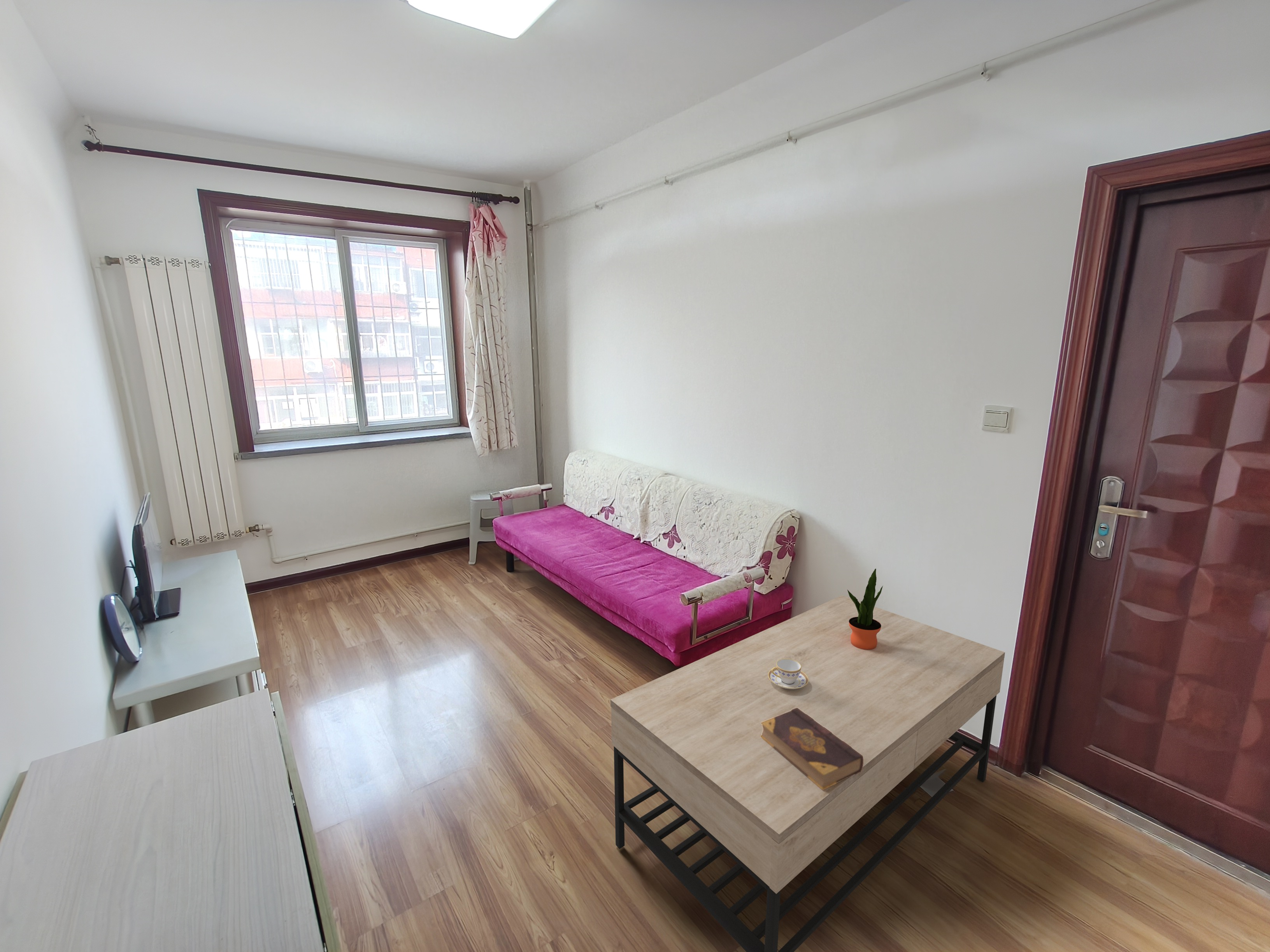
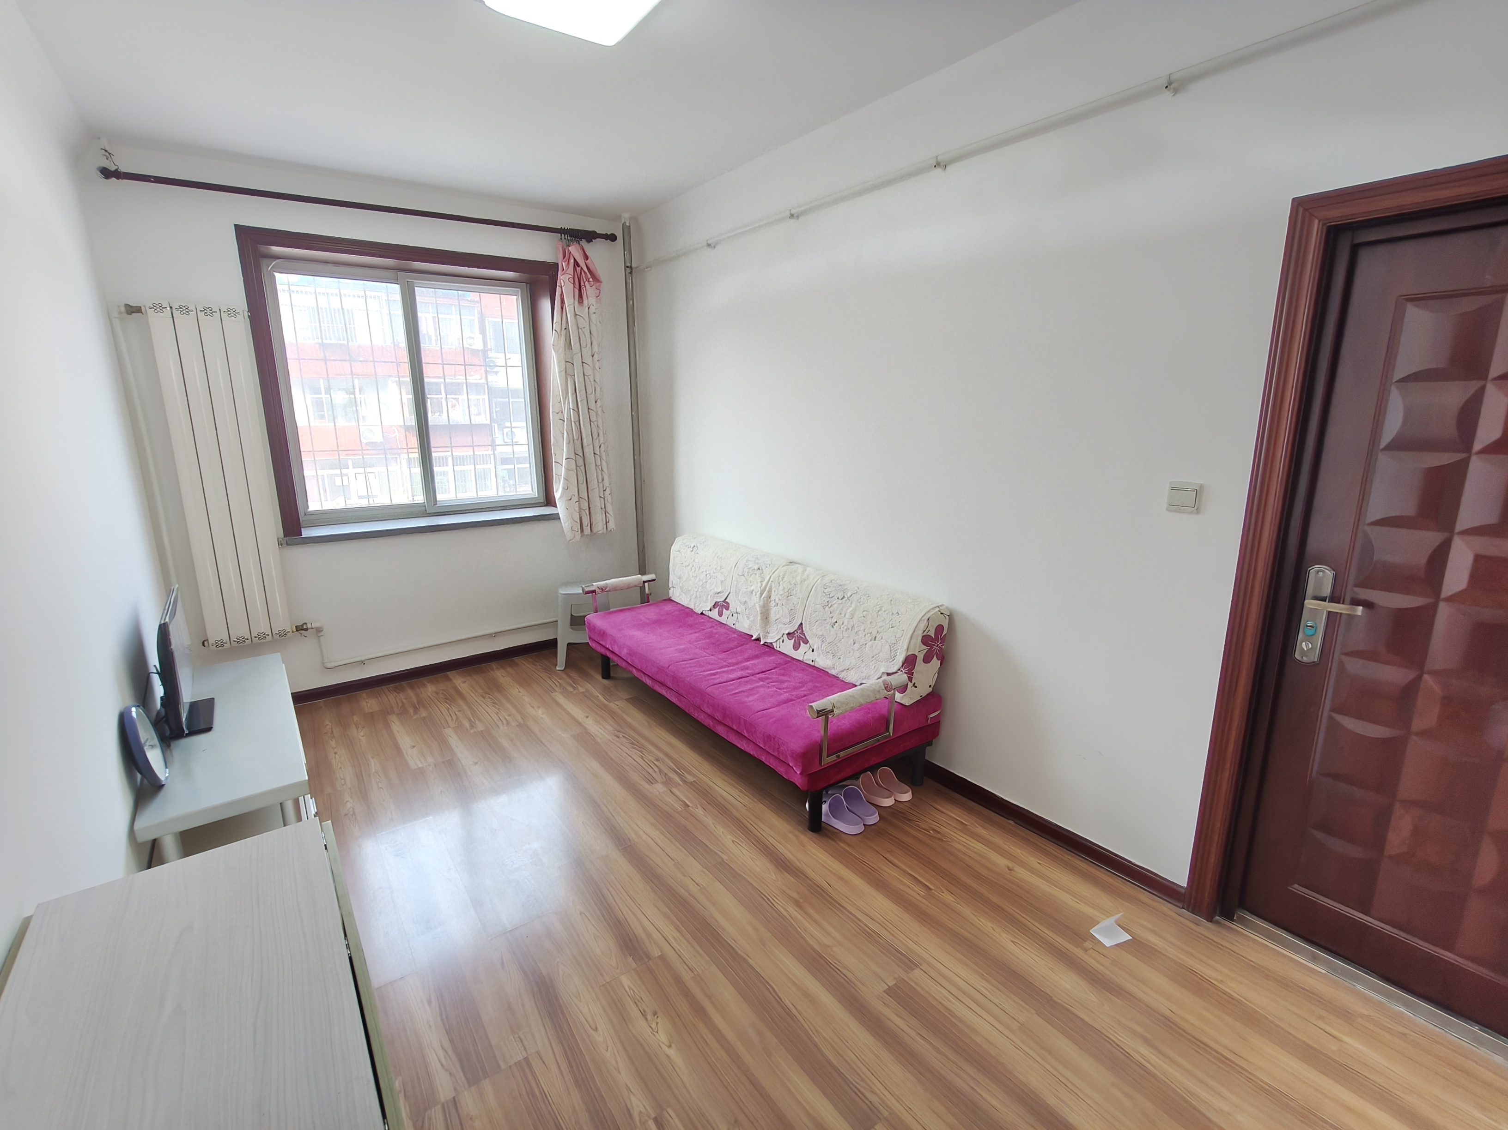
- coffee table (828, 730)
- teacup (788, 673)
- book (805, 740)
- potted plant (866, 607)
